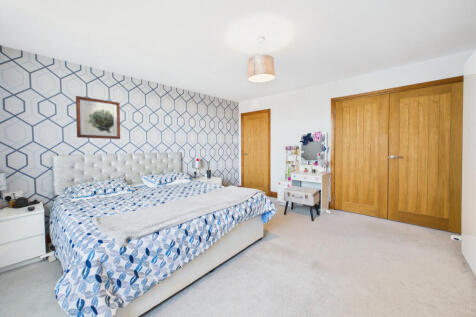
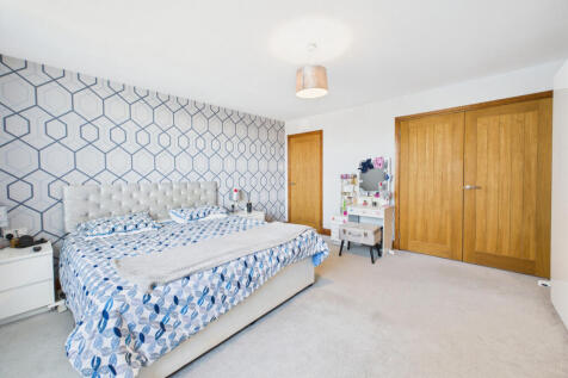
- wall art (99, 119)
